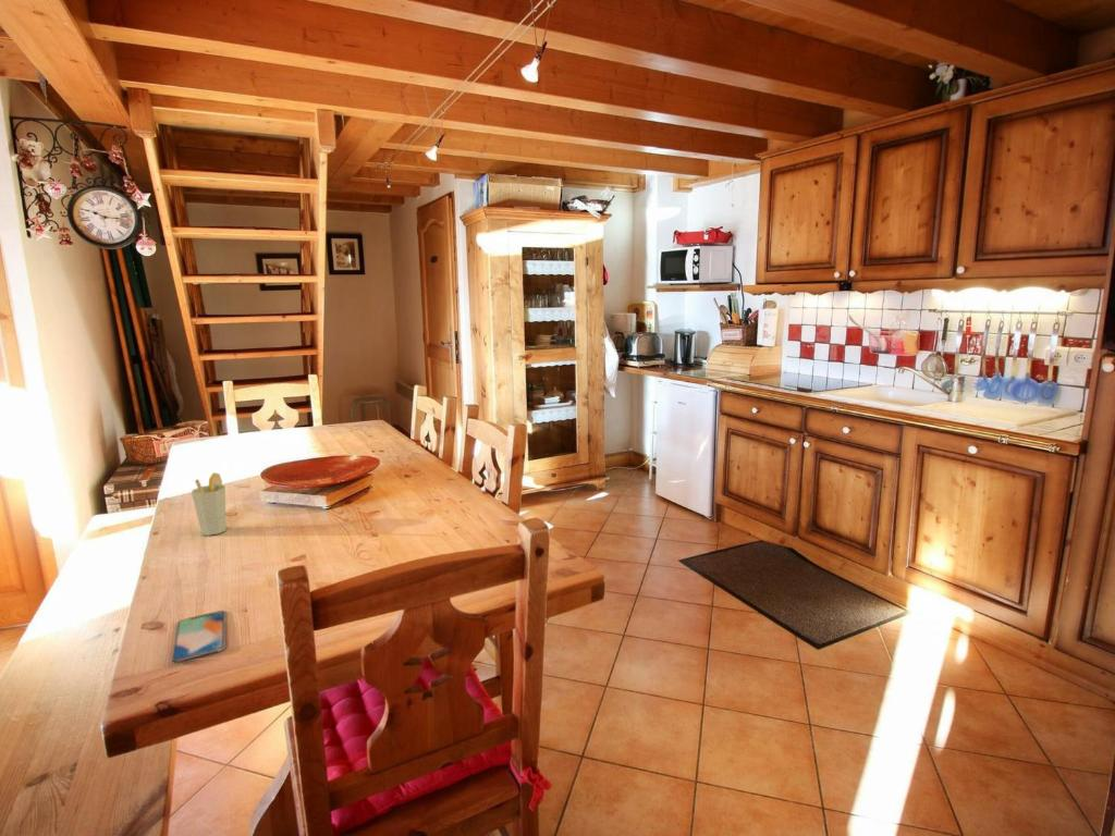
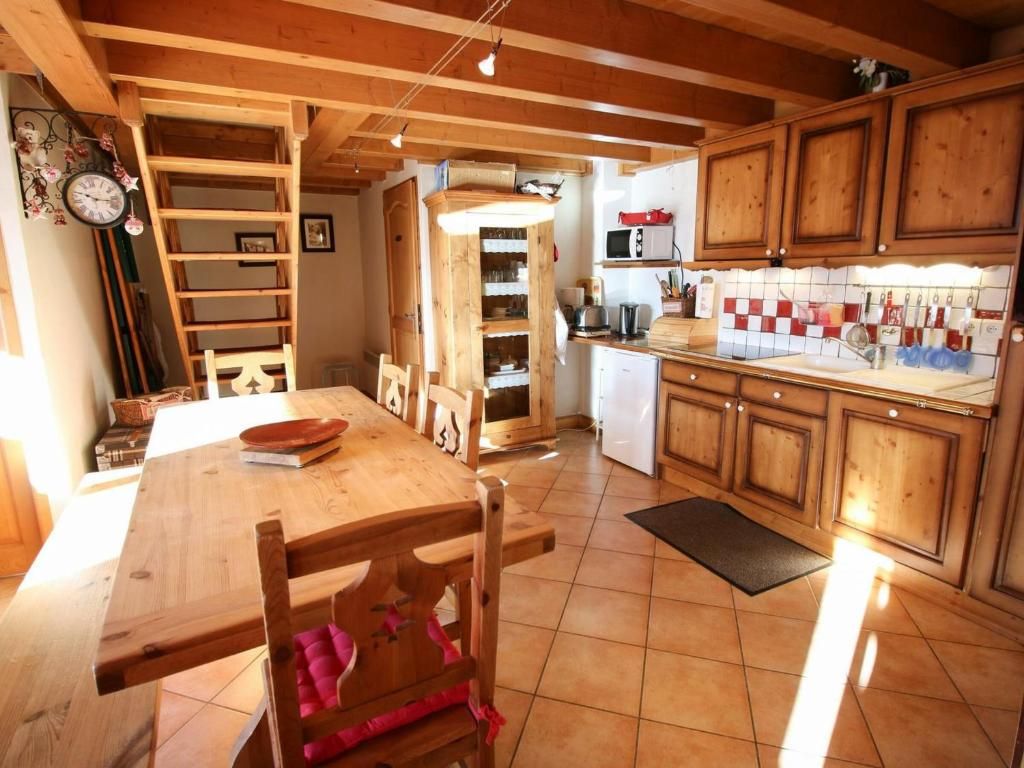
- smartphone (200, 634)
- cup (212, 502)
